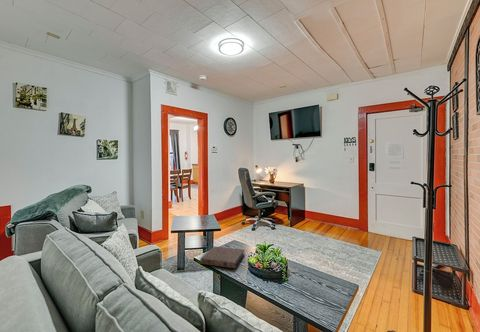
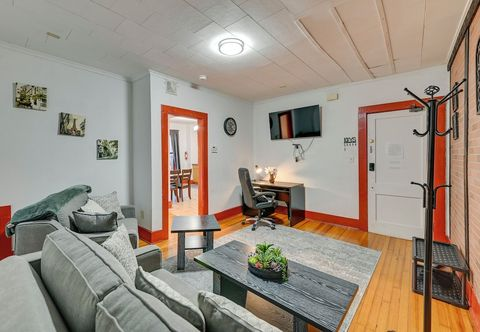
- book (223, 256)
